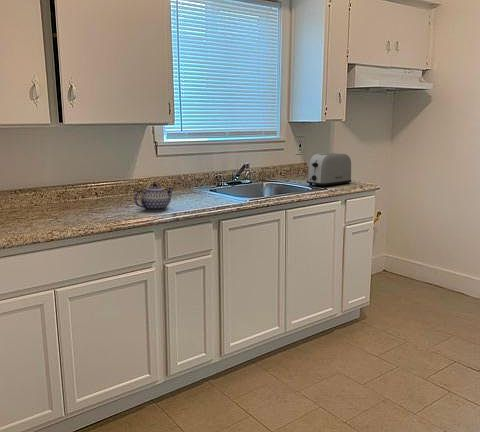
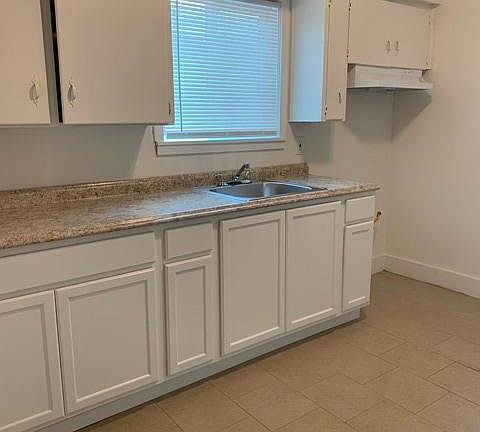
- teapot (155, 196)
- toaster (329, 169)
